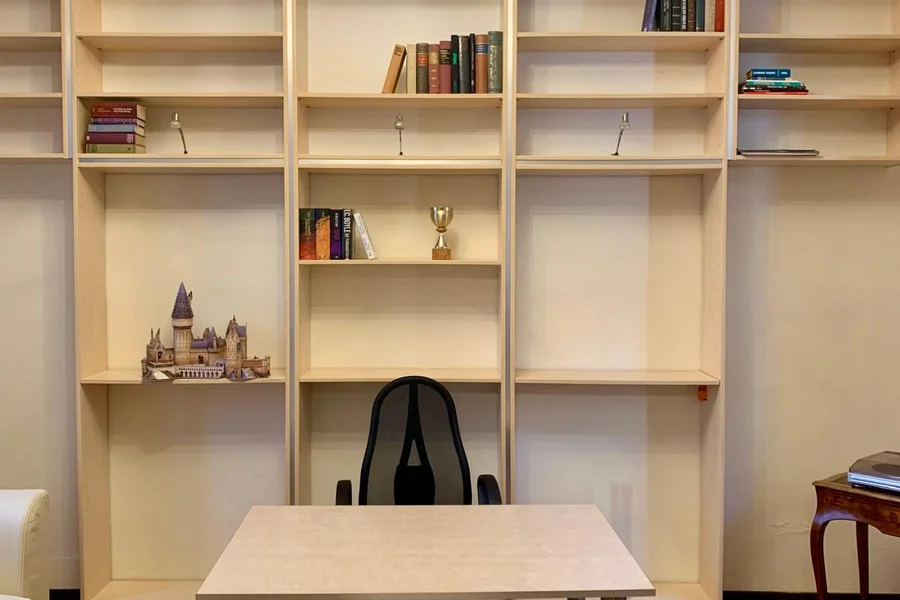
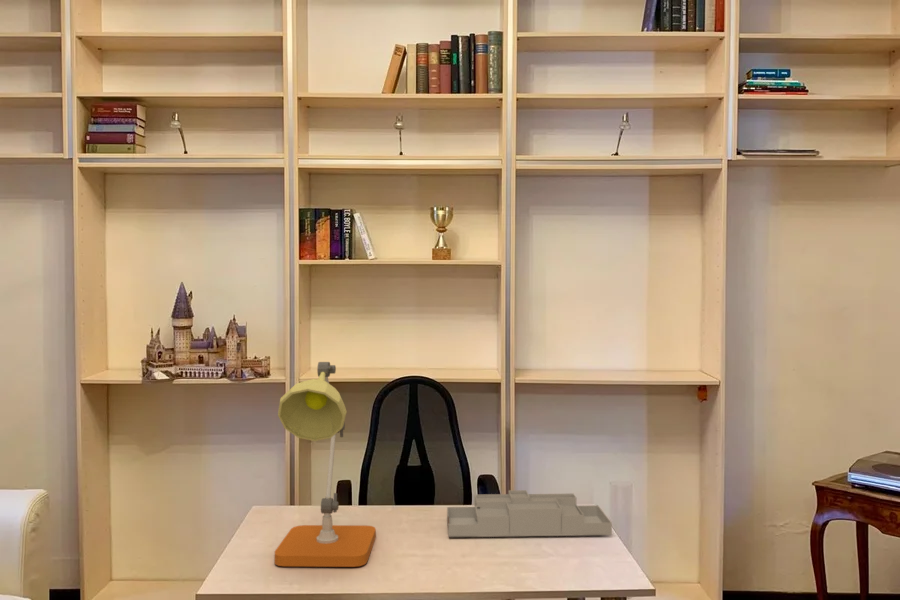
+ desk lamp (329, 460)
+ desk organizer (526, 511)
